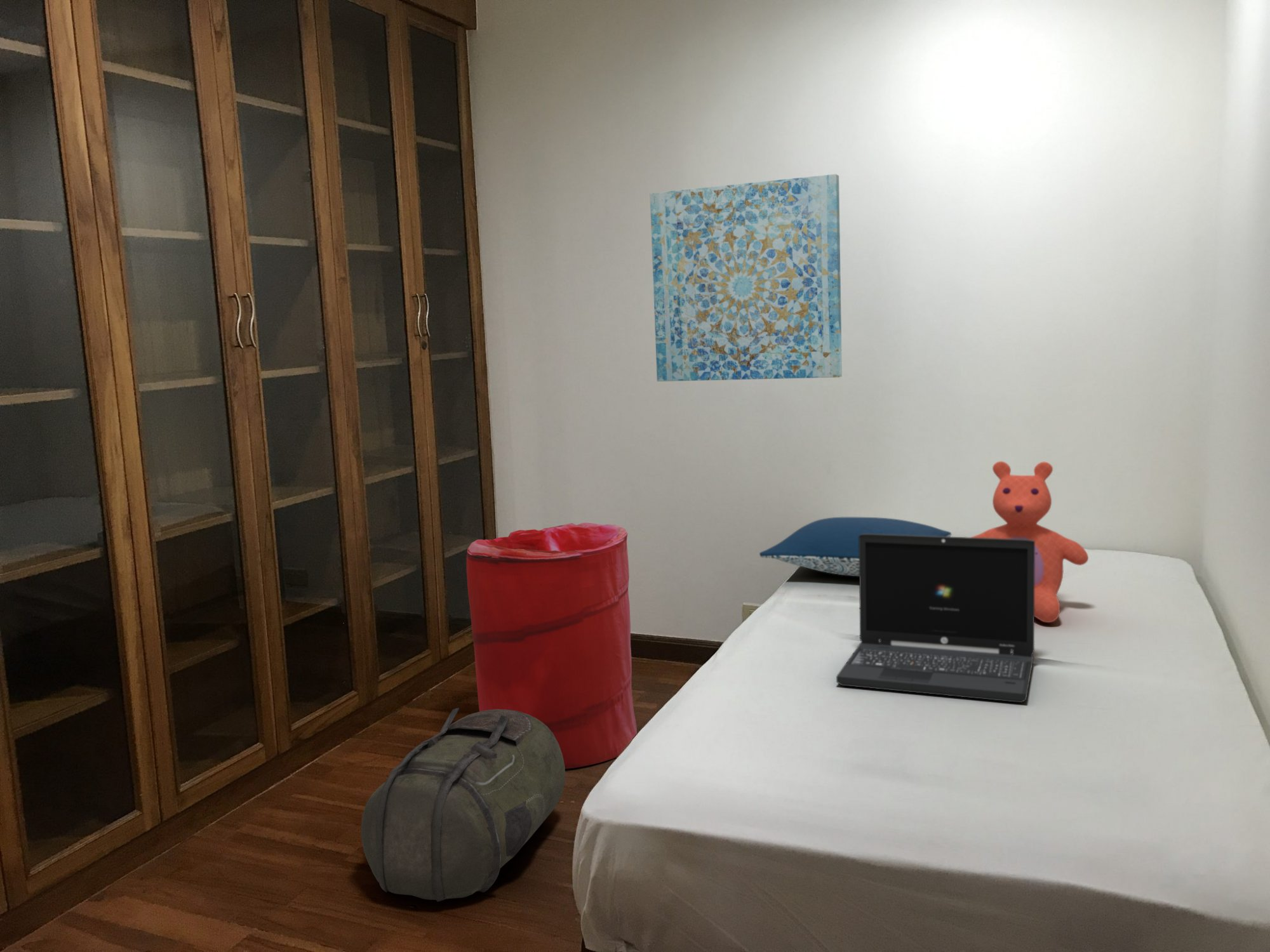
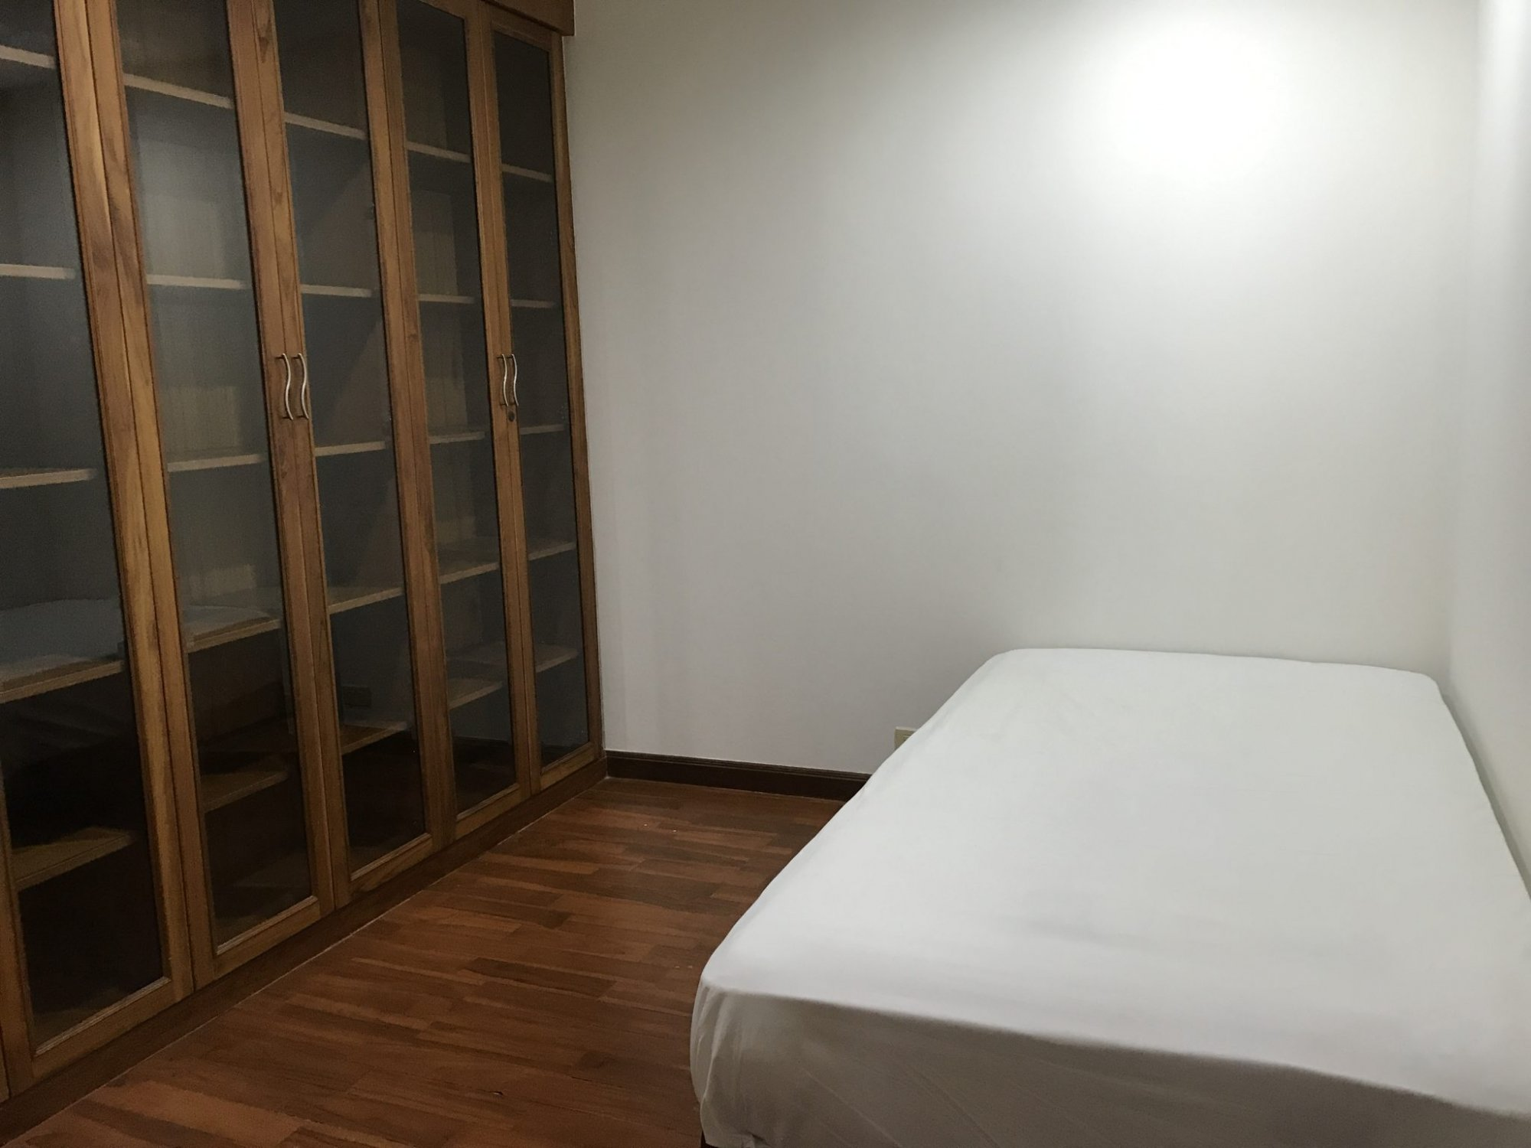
- teddy bear (1020, 538)
- wall art (744, 283)
- laundry hamper (552, 635)
- laptop (937, 612)
- pillow (859, 544)
- backpack (464, 790)
